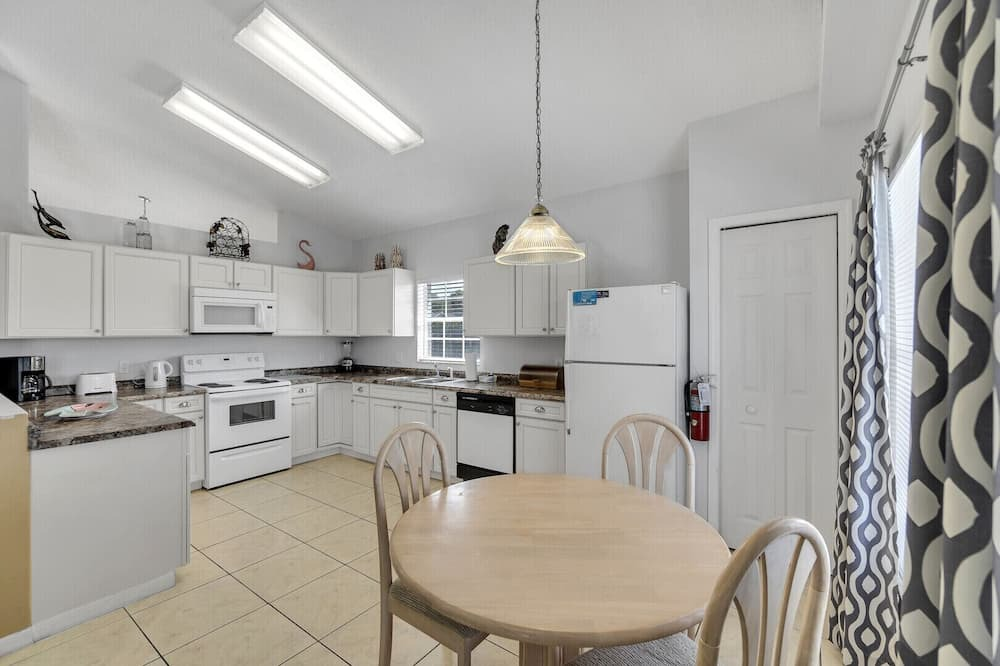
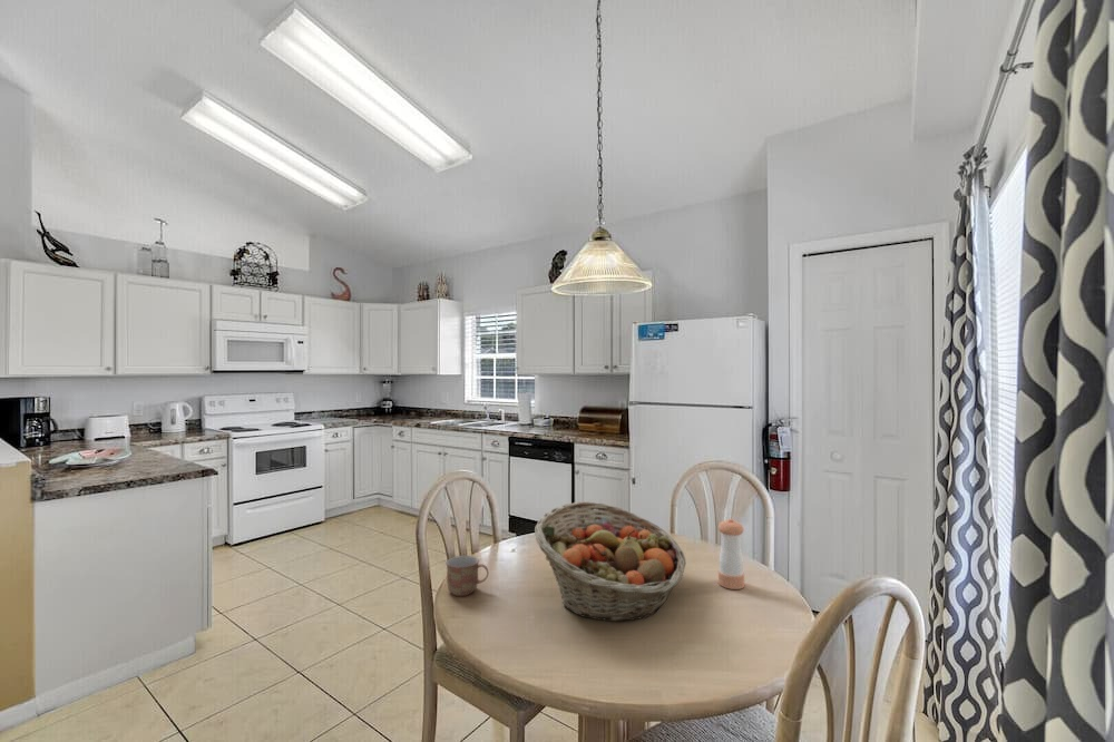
+ fruit basket (610, 554)
+ mug (467, 575)
+ pepper shaker (731, 551)
